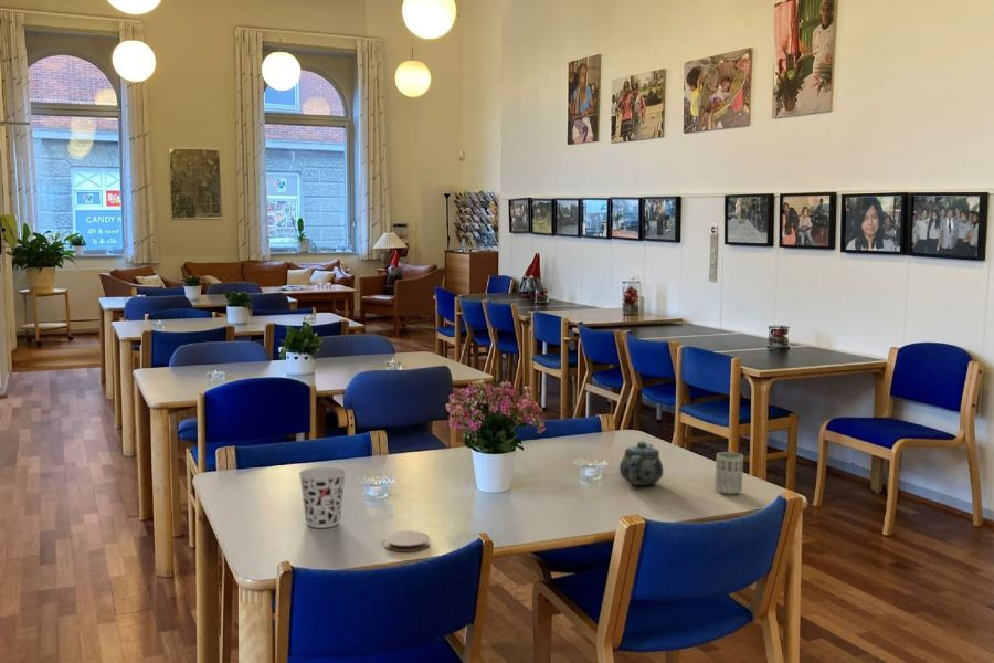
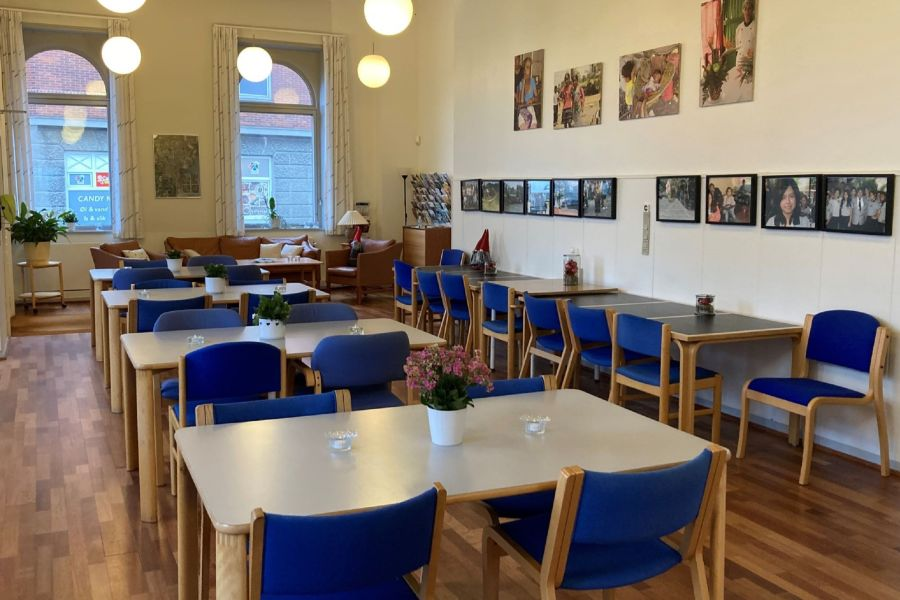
- coaster (406, 540)
- chinaware (641, 462)
- cup (729, 473)
- cup (322, 497)
